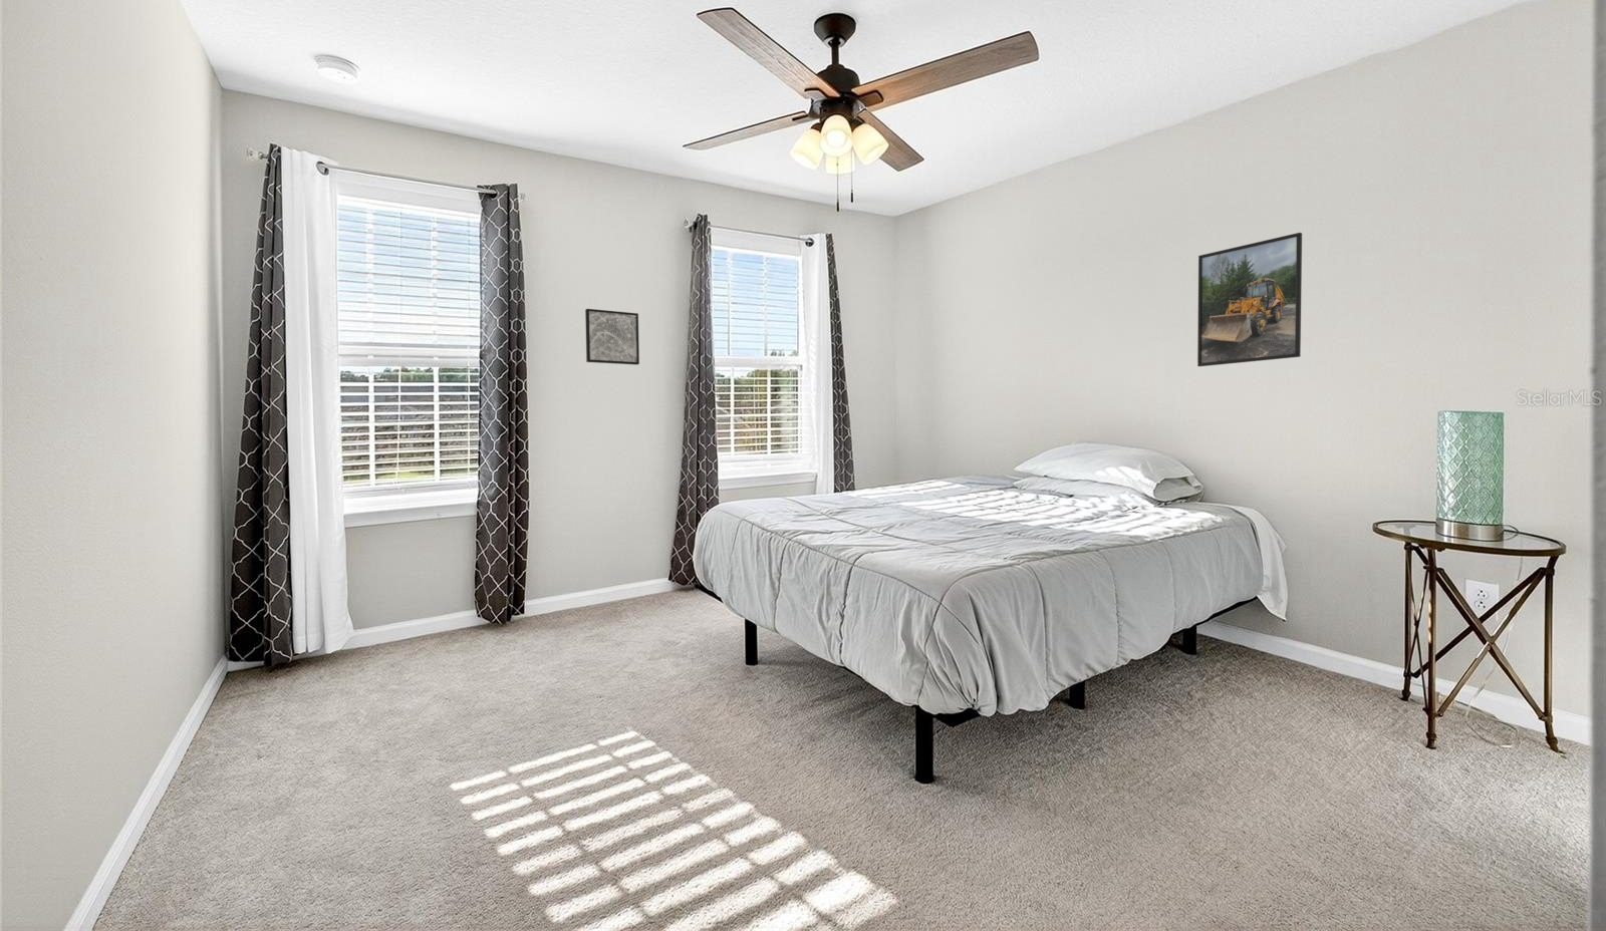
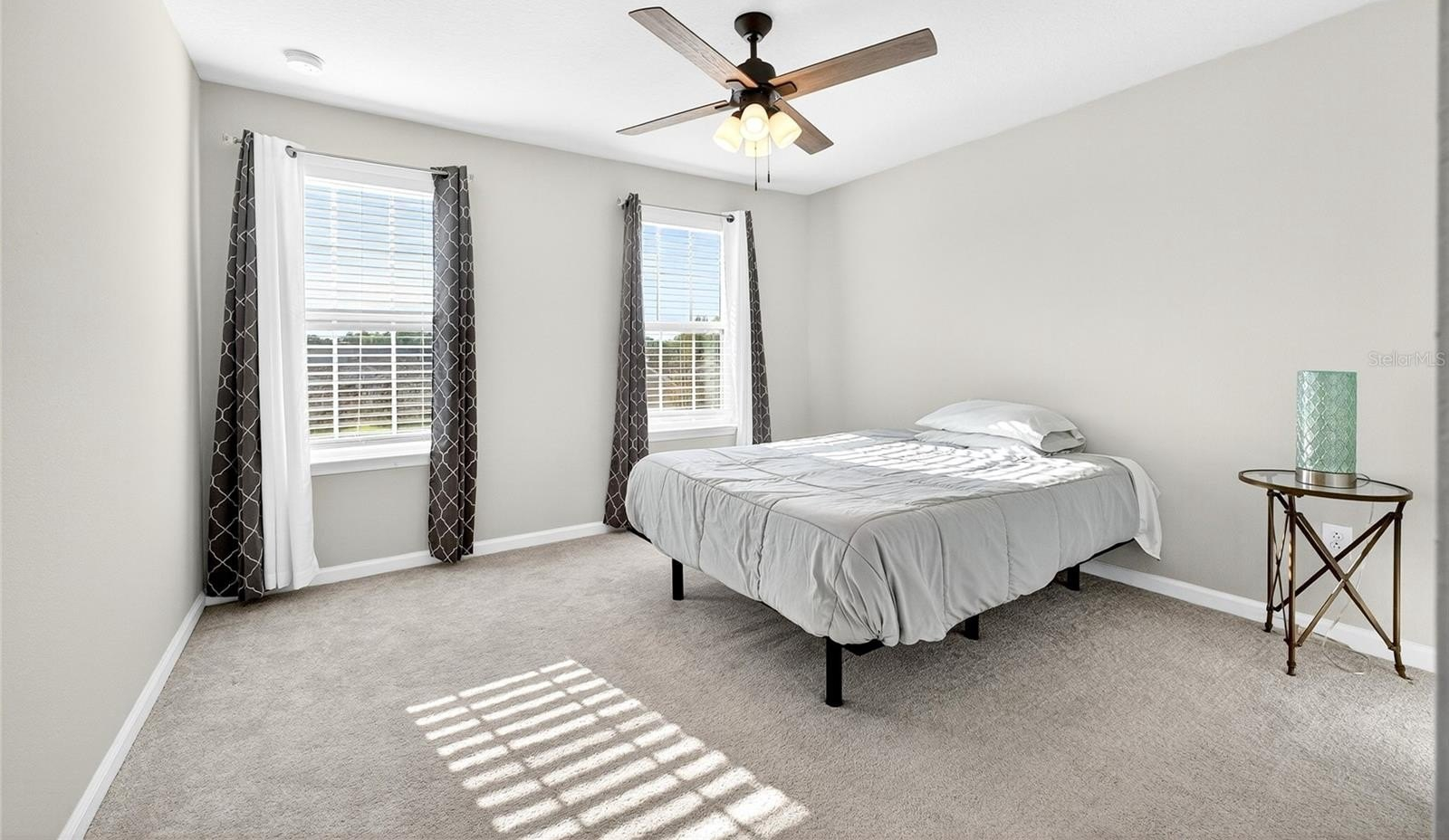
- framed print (1247, 303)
- wall art (612, 337)
